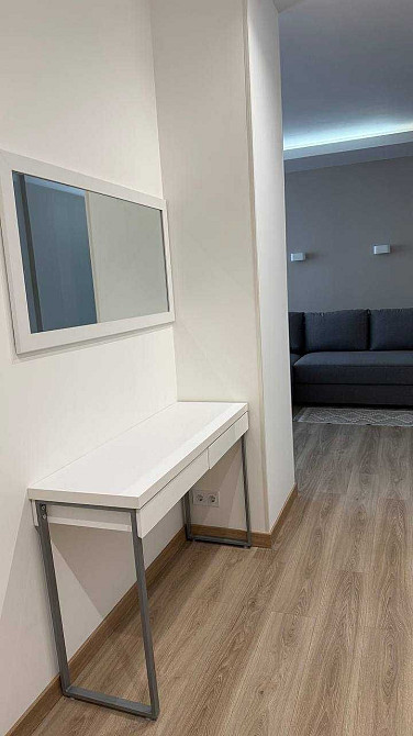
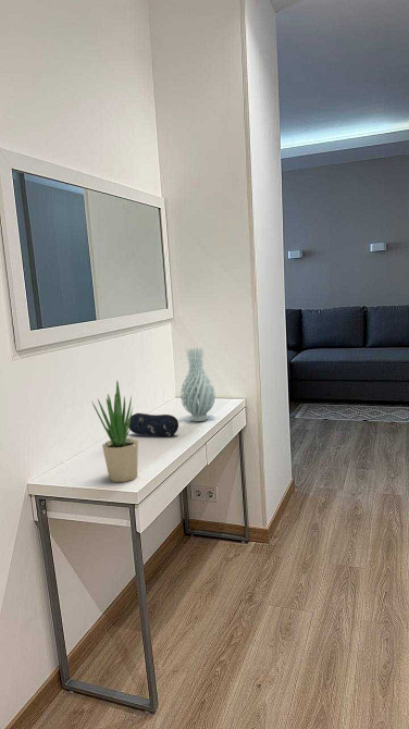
+ pencil case (152, 424)
+ potted plant (115, 429)
+ vase (197, 383)
